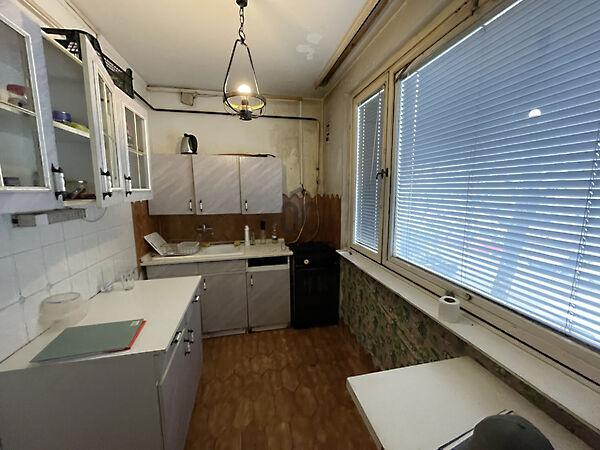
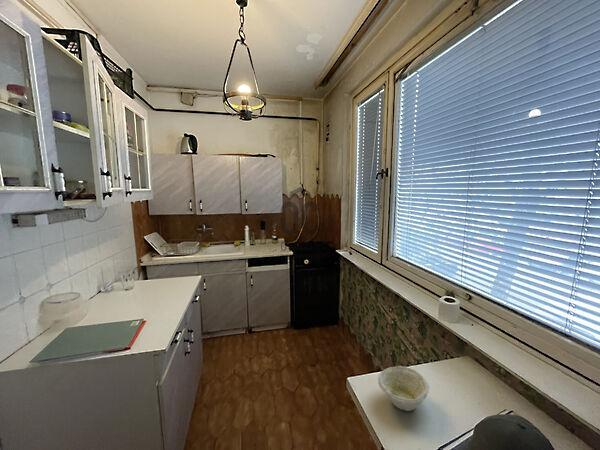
+ bowl (402, 391)
